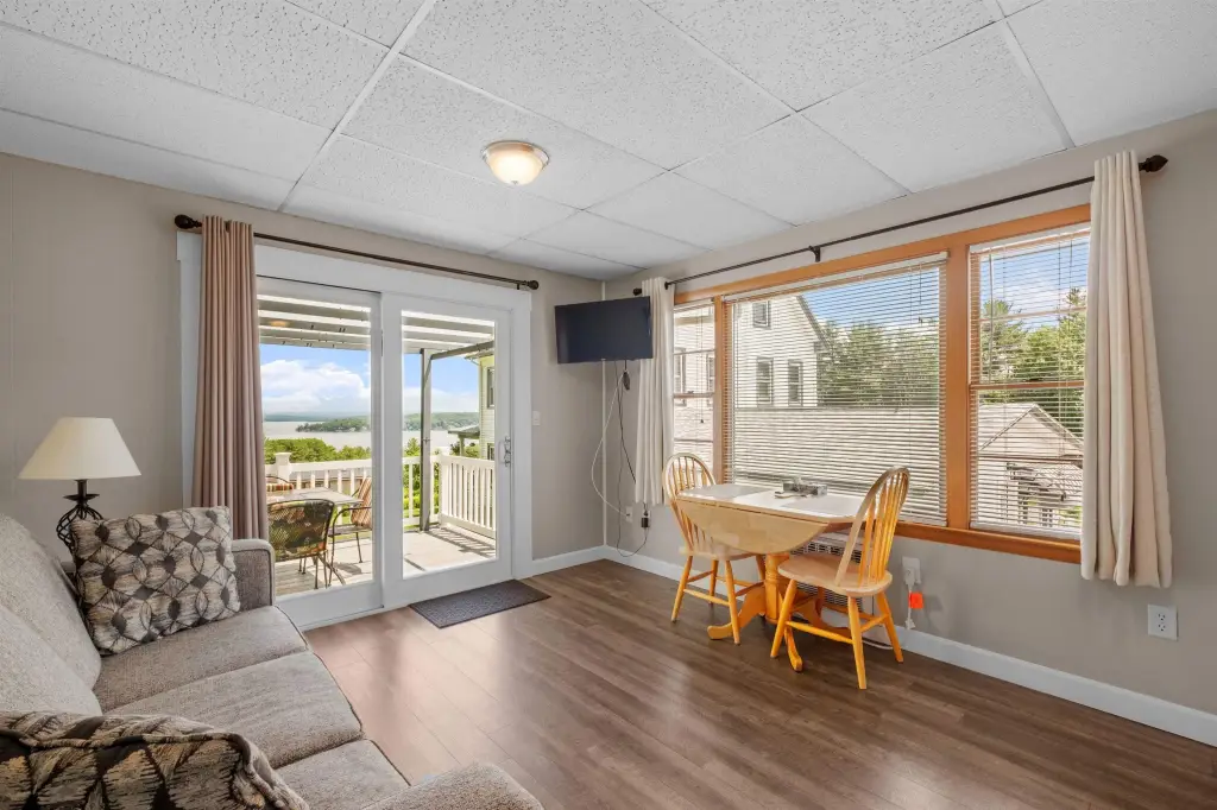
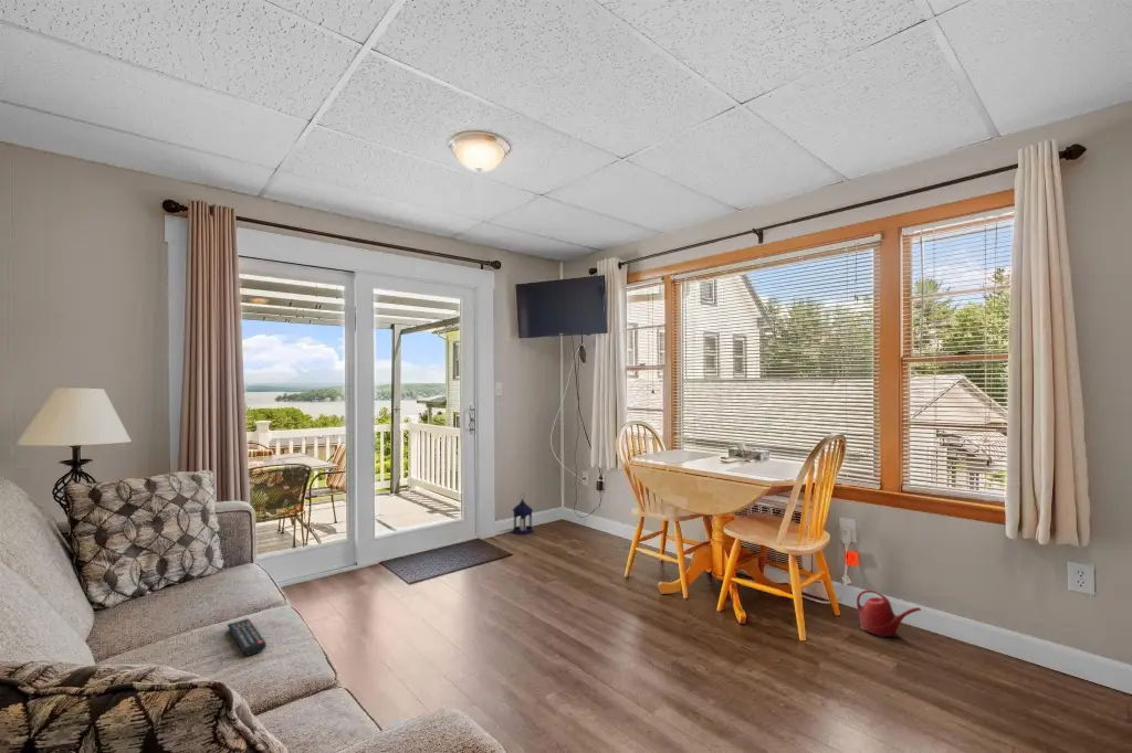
+ watering can (888, 614)
+ remote control (245, 635)
+ lantern (522, 512)
